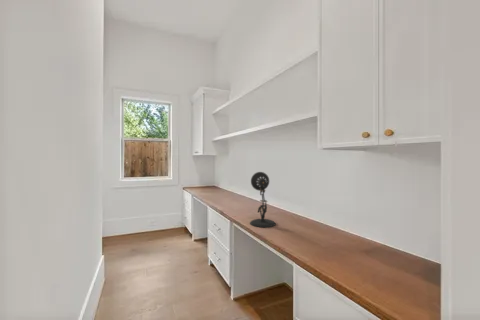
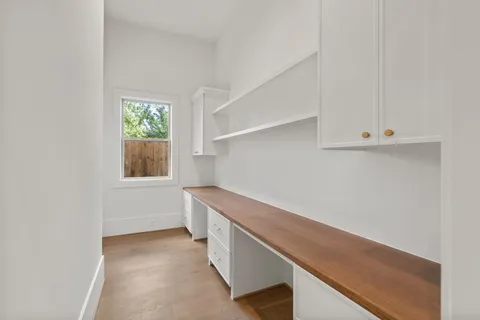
- desk lamp (262, 197)
